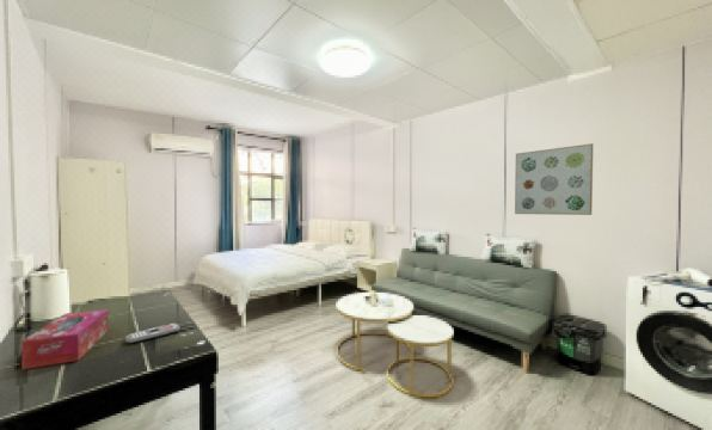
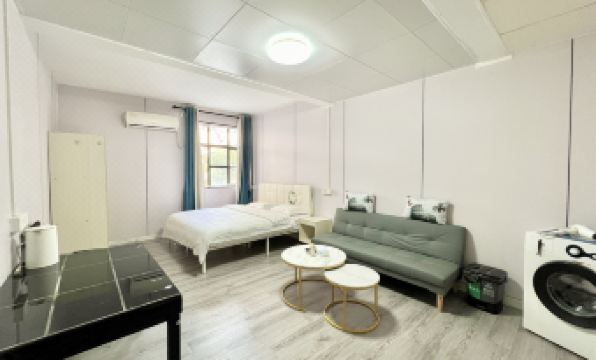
- wall art (550, 182)
- tissue box (70, 334)
- remote control (153, 332)
